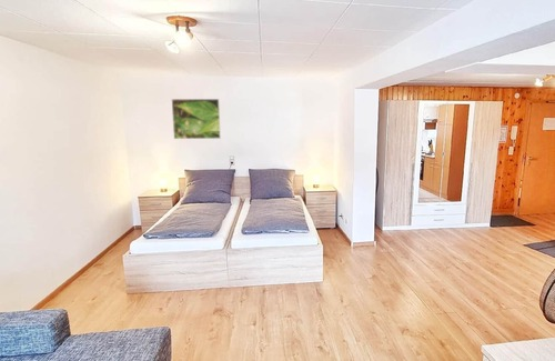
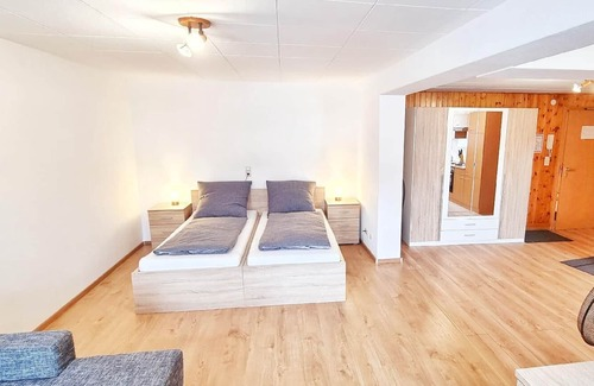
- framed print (196, 119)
